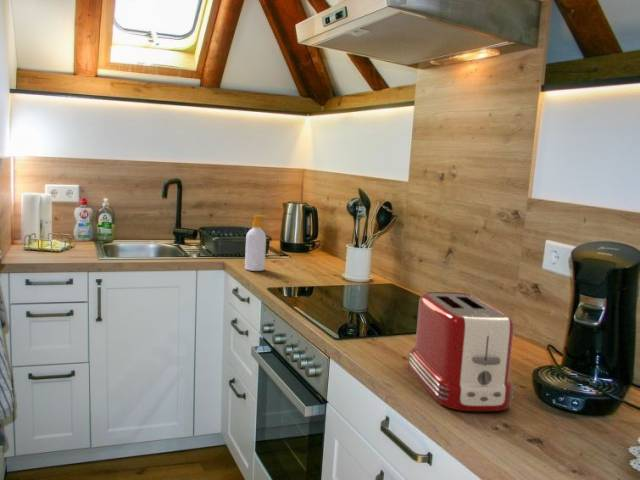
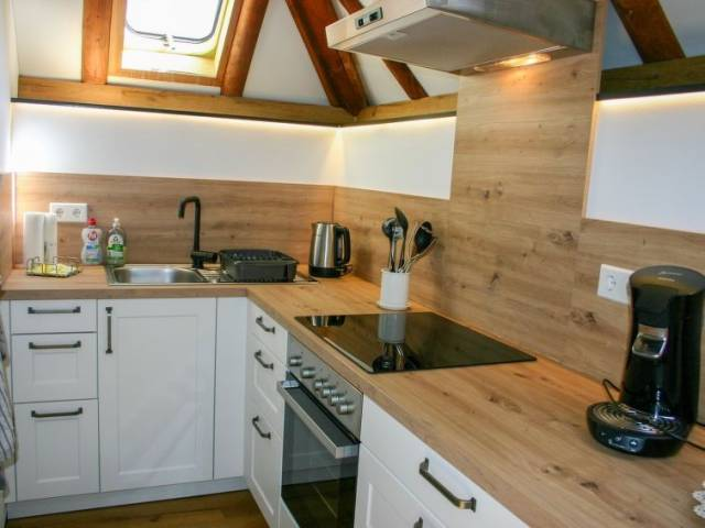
- toaster (460, 344)
- soap bottle (256, 242)
